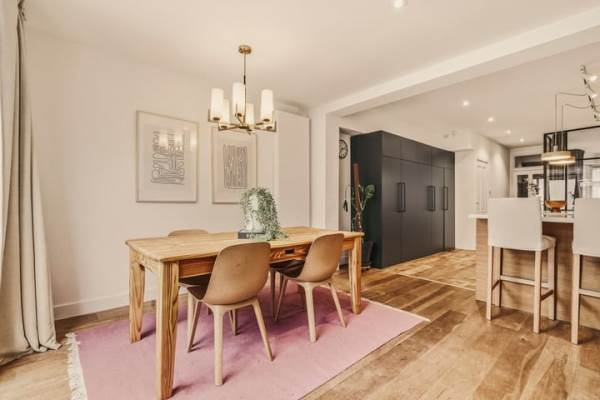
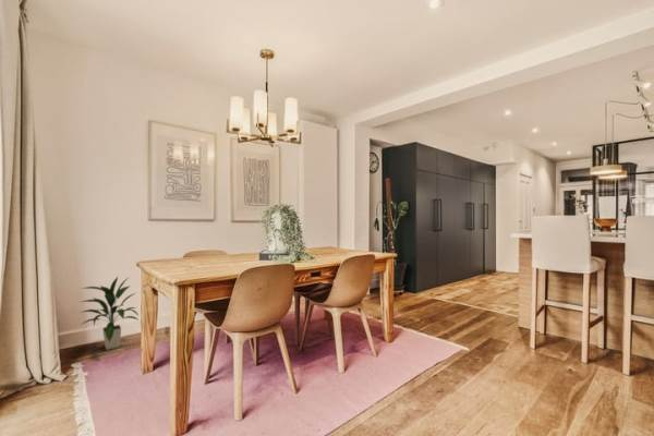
+ indoor plant (110, 312)
